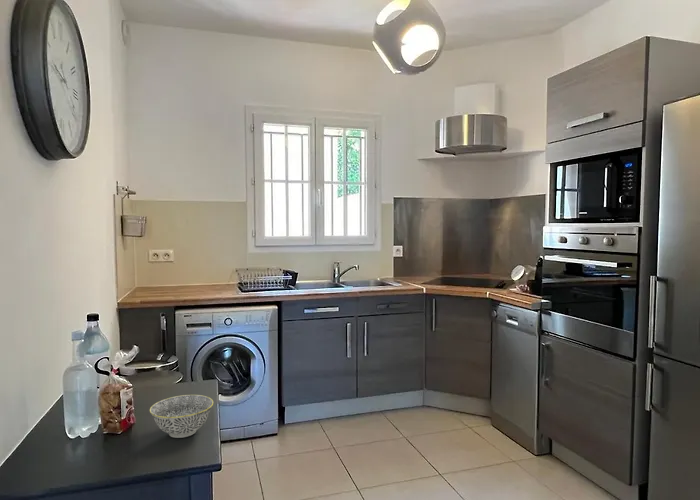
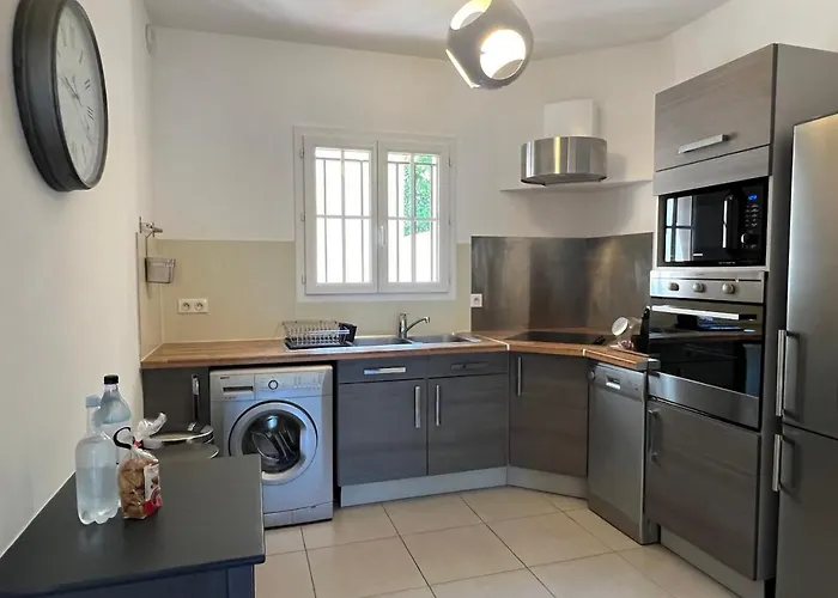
- bowl (182, 418)
